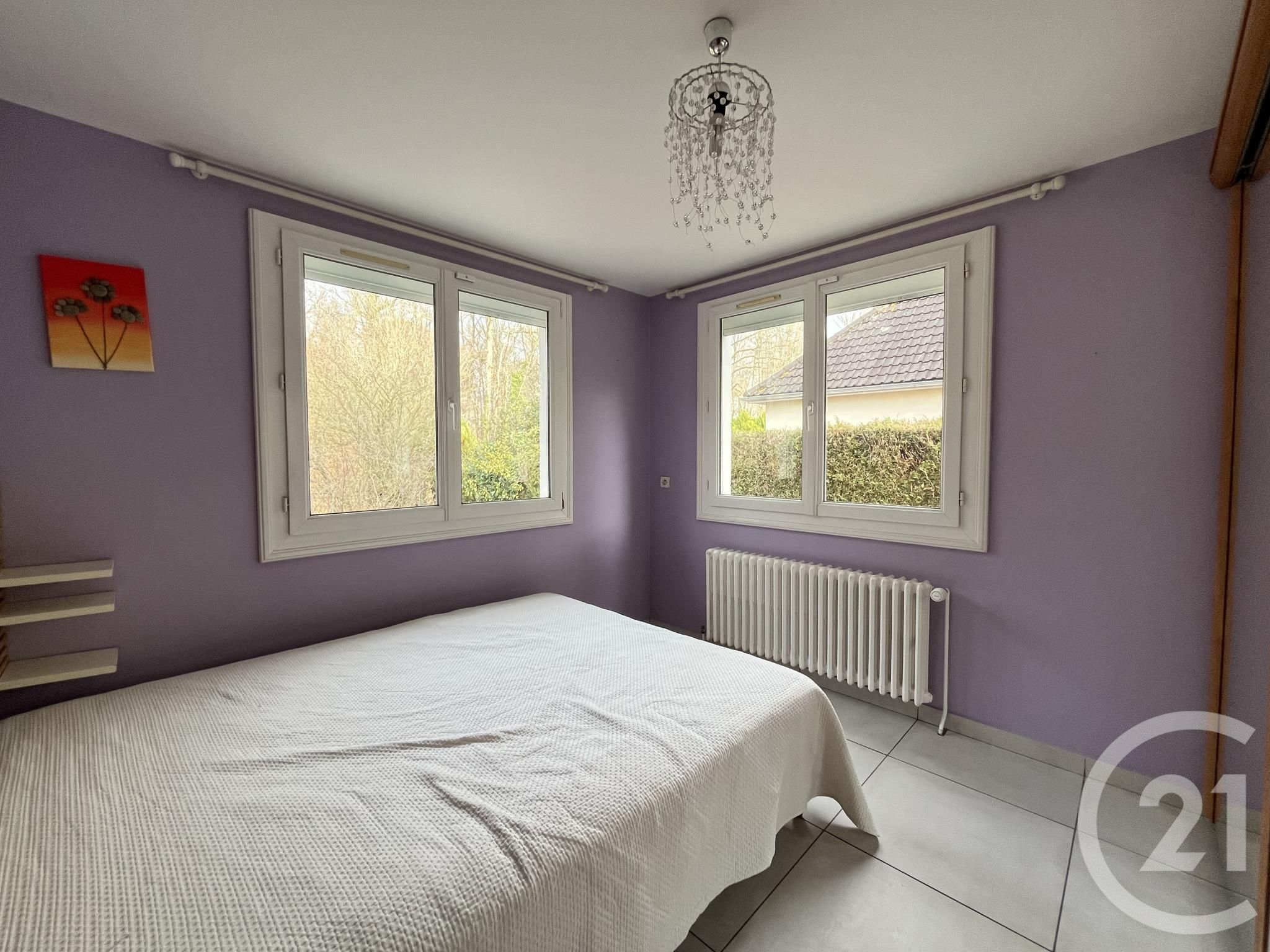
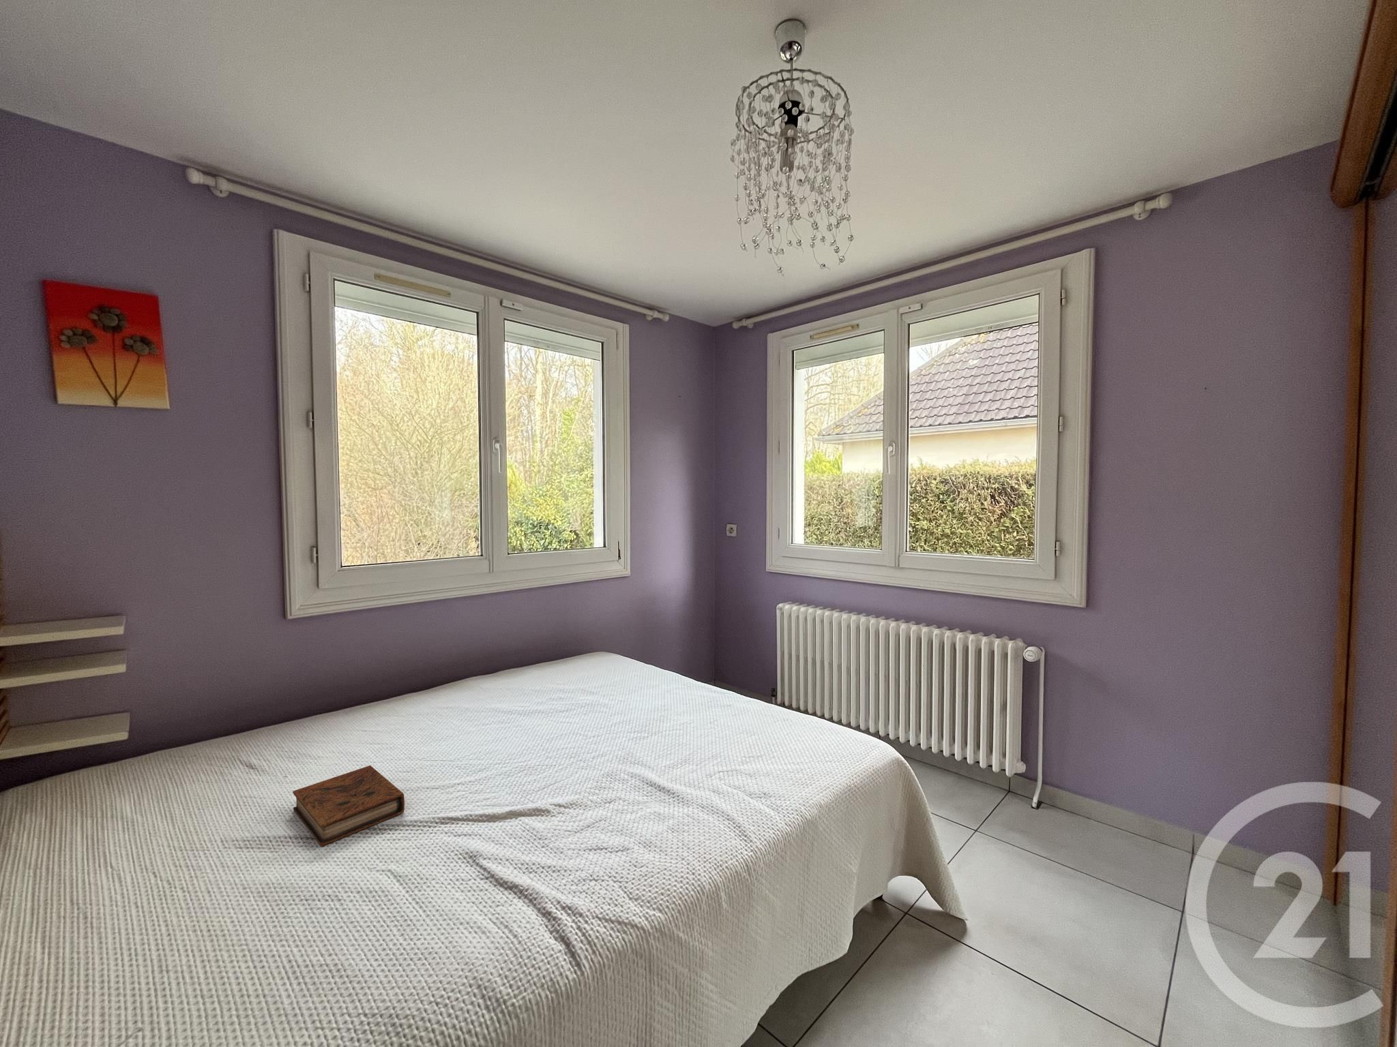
+ book (349, 801)
